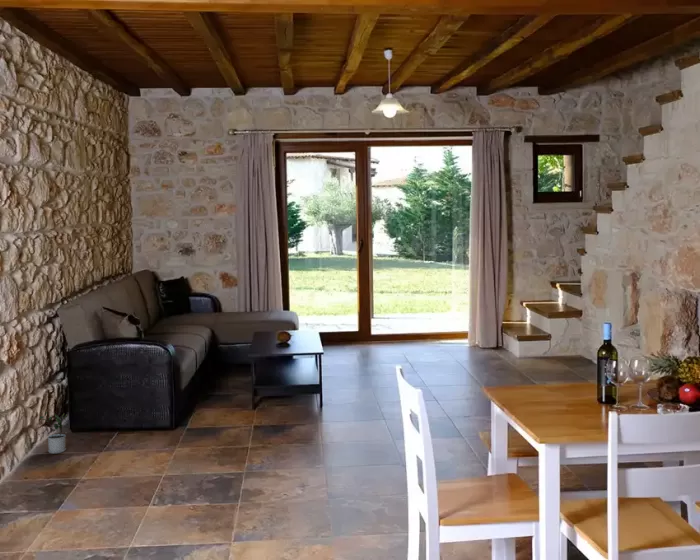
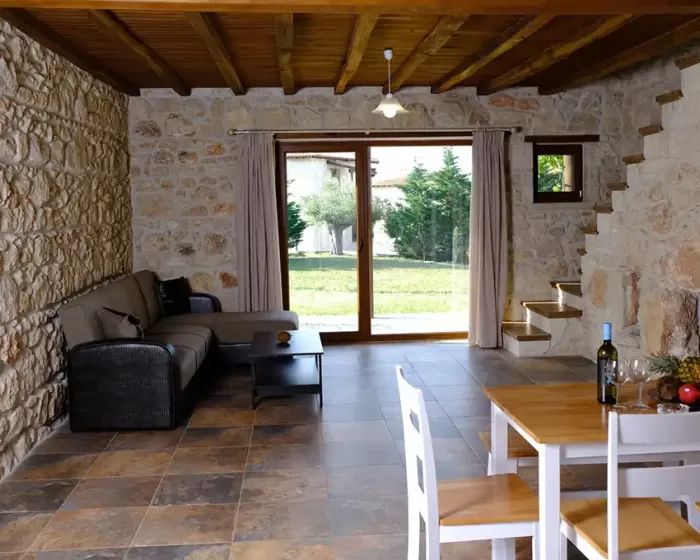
- potted plant (54, 430)
